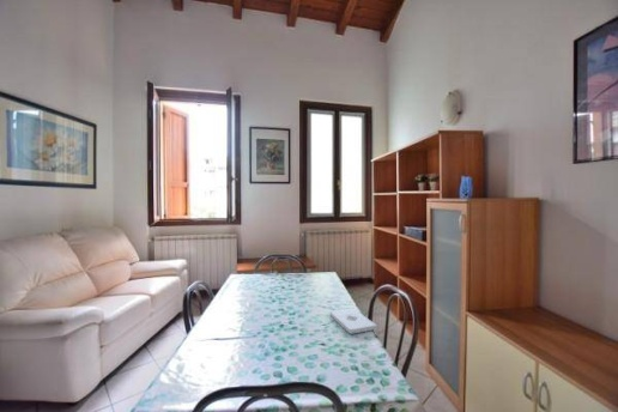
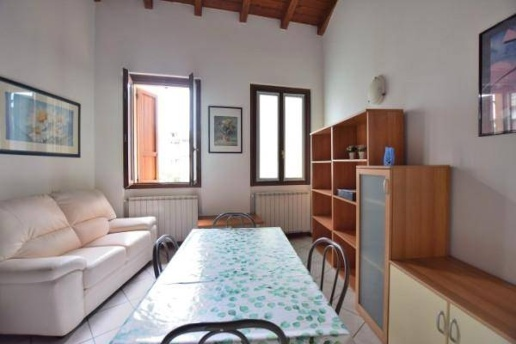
- notepad (351, 319)
